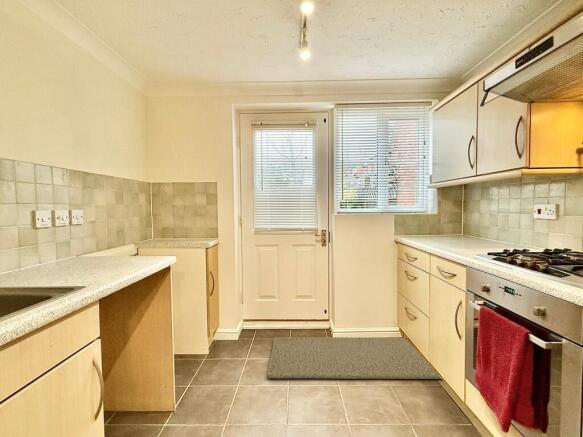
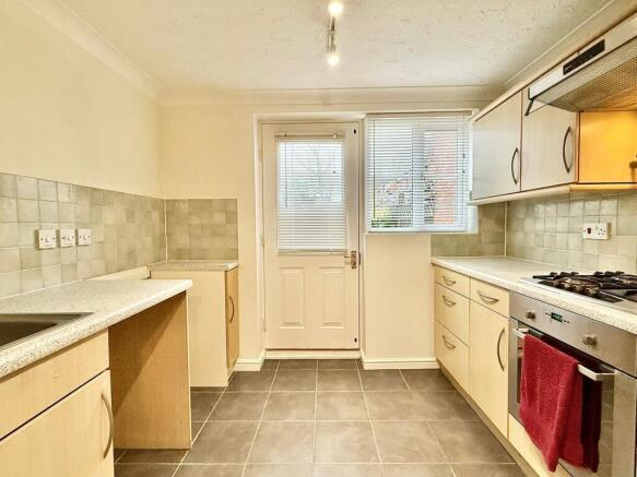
- rug (367, 355)
